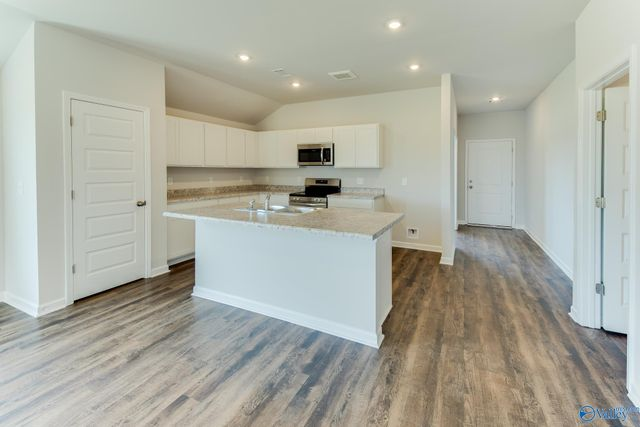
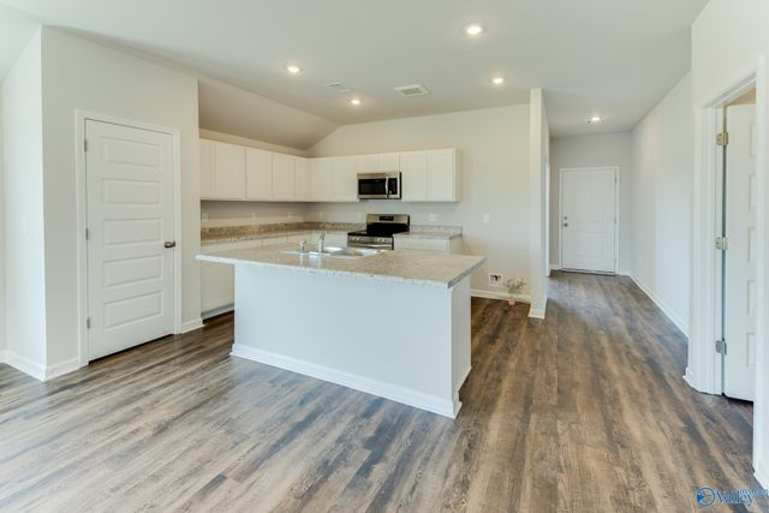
+ potted plant (511, 290)
